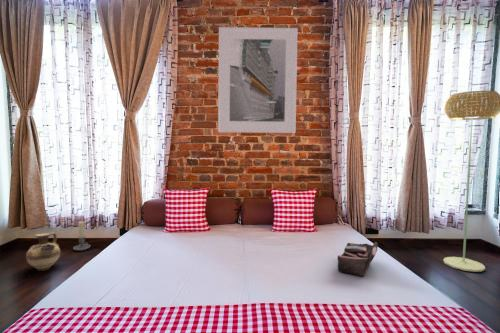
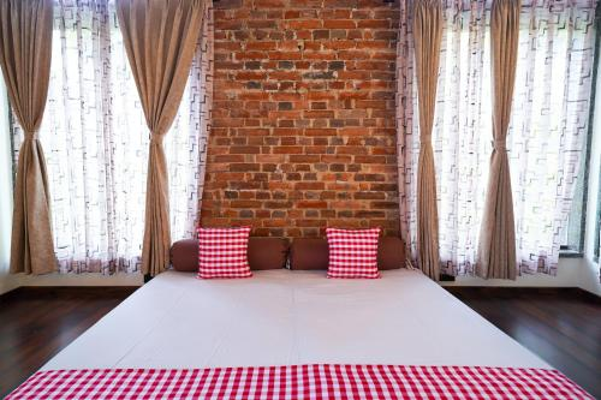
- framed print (257, 80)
- candle holder (82, 234)
- floor lamp (468, 180)
- ceramic jug (42, 252)
- tote bag (355, 255)
